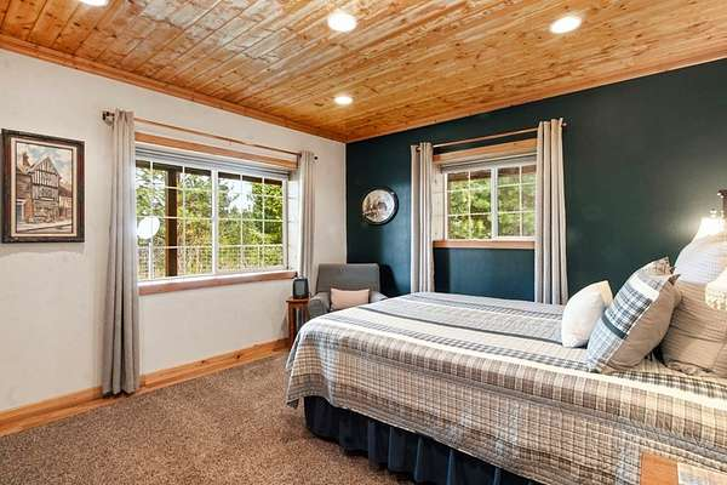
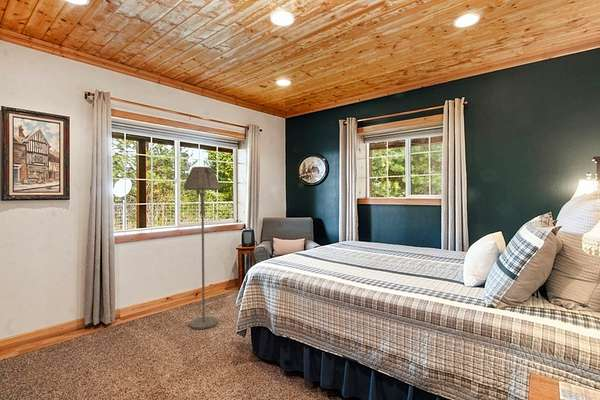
+ floor lamp (202, 245)
